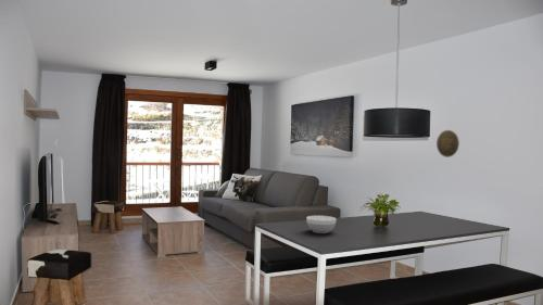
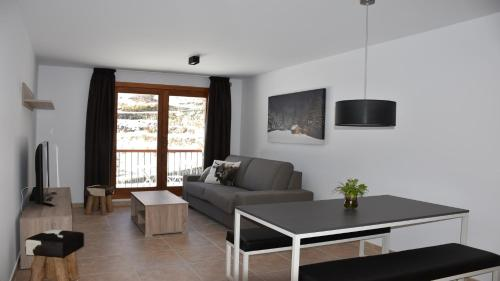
- bowl (320, 225)
- decorative plate (446, 143)
